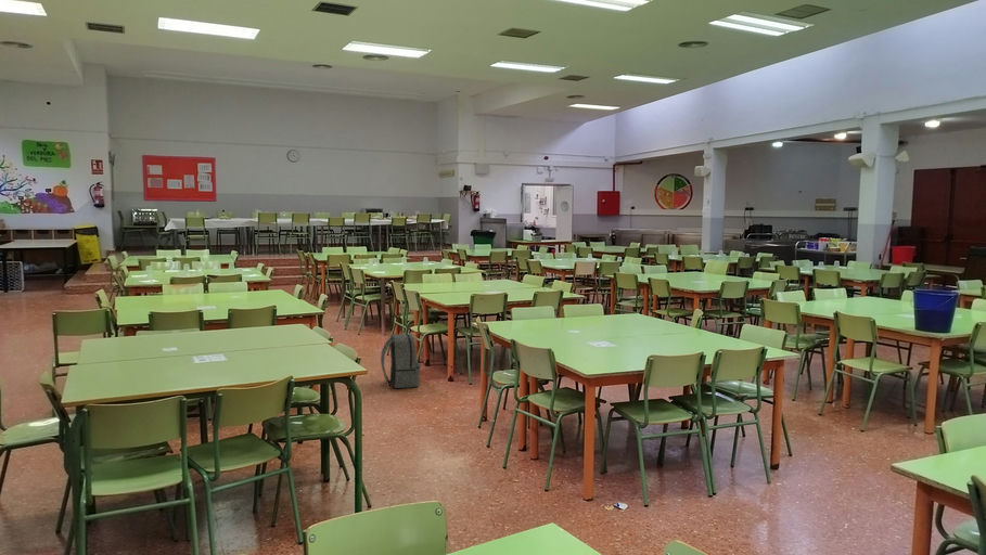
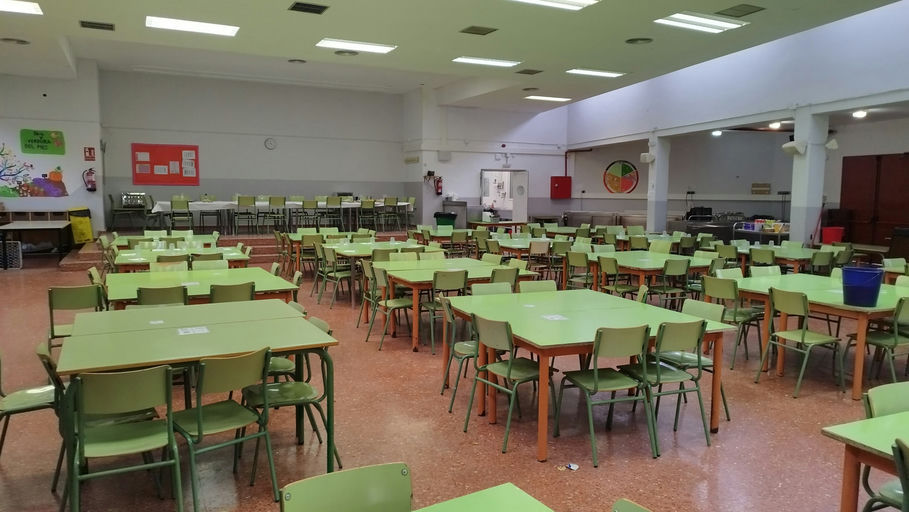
- backpack (399, 359)
